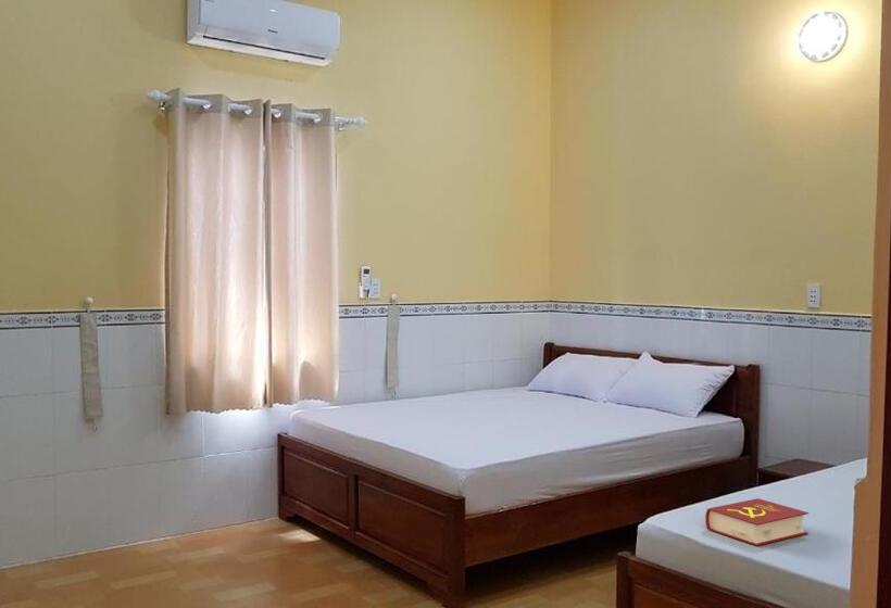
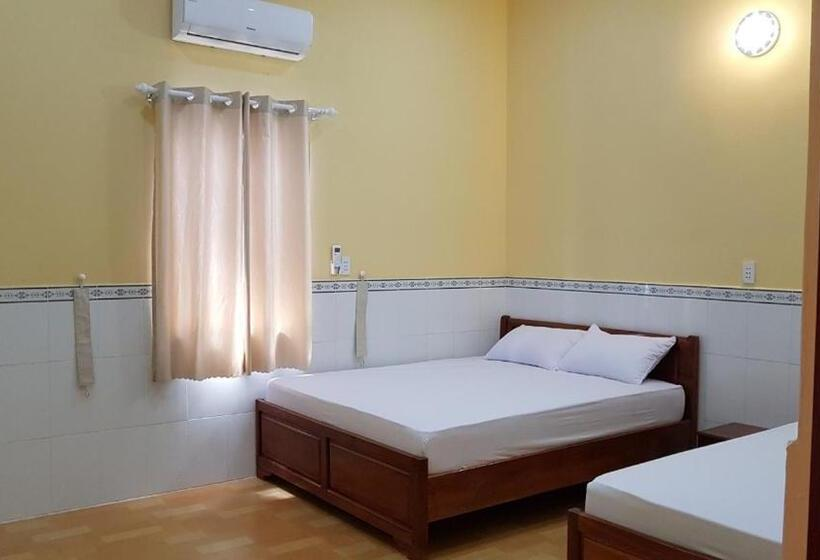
- book (756, 520)
